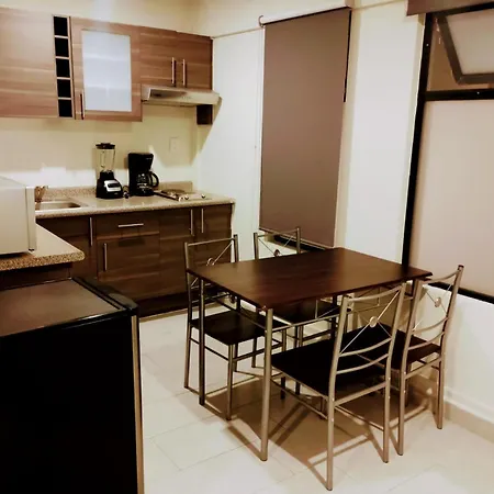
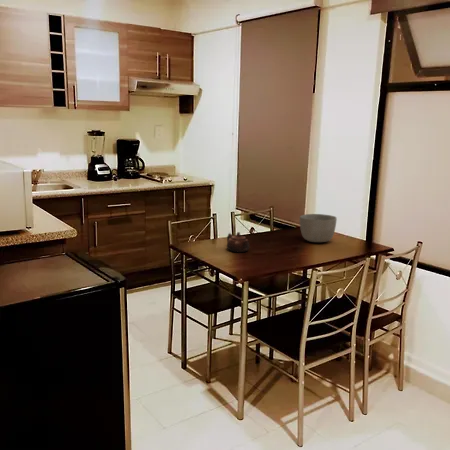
+ teapot (237, 241)
+ bowl (317, 228)
